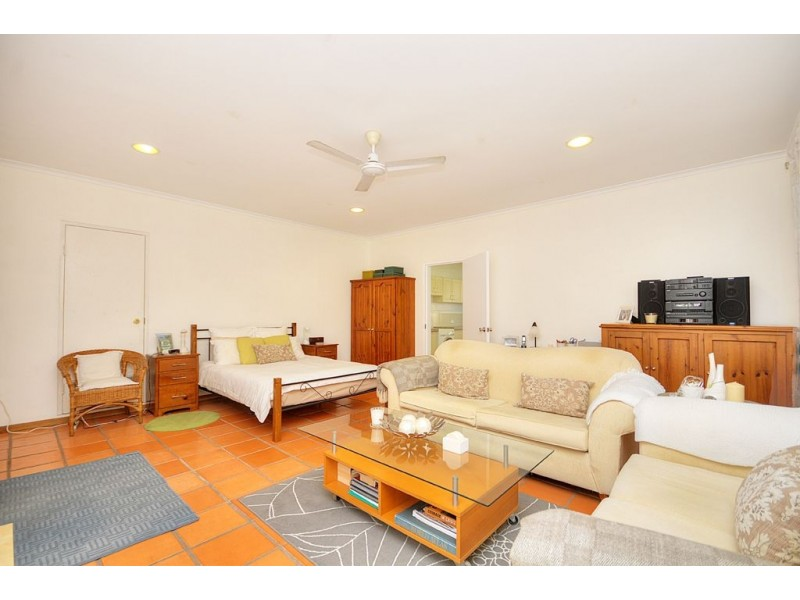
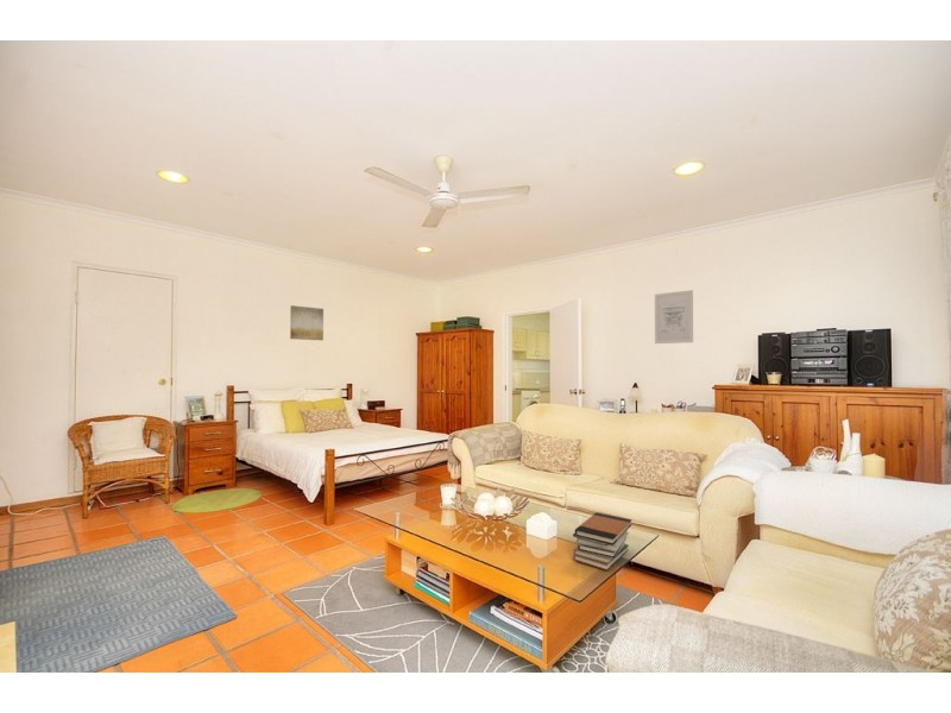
+ wall art (673, 317)
+ wall art (307, 323)
+ book stack (603, 538)
